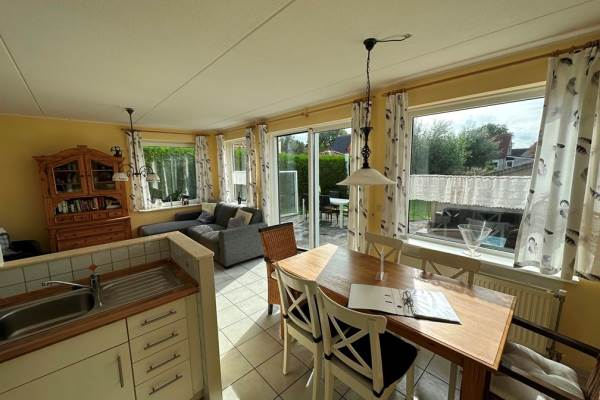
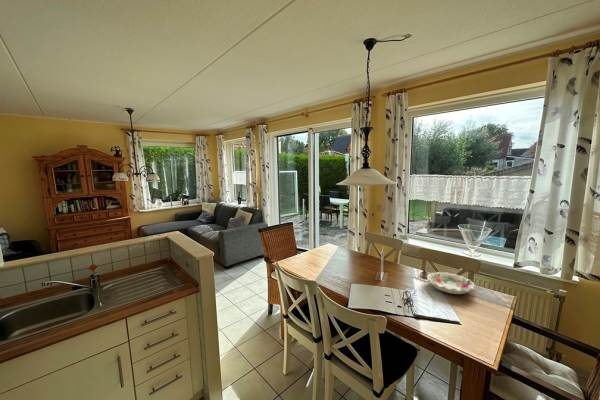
+ decorative bowl (449, 284)
